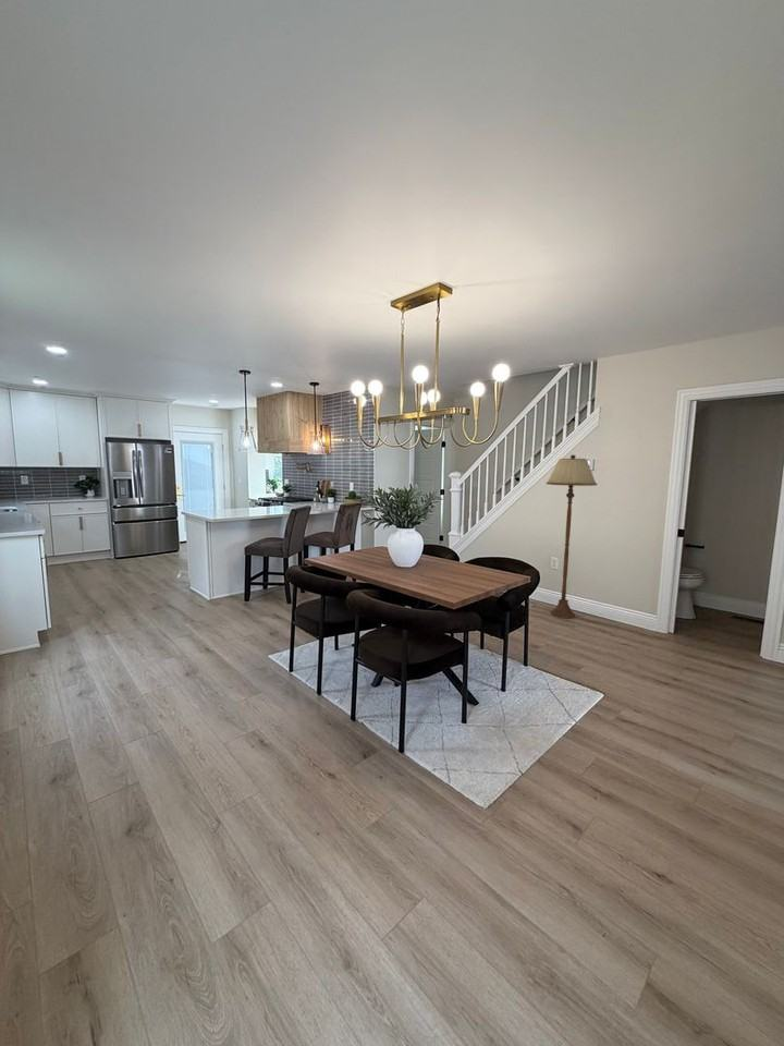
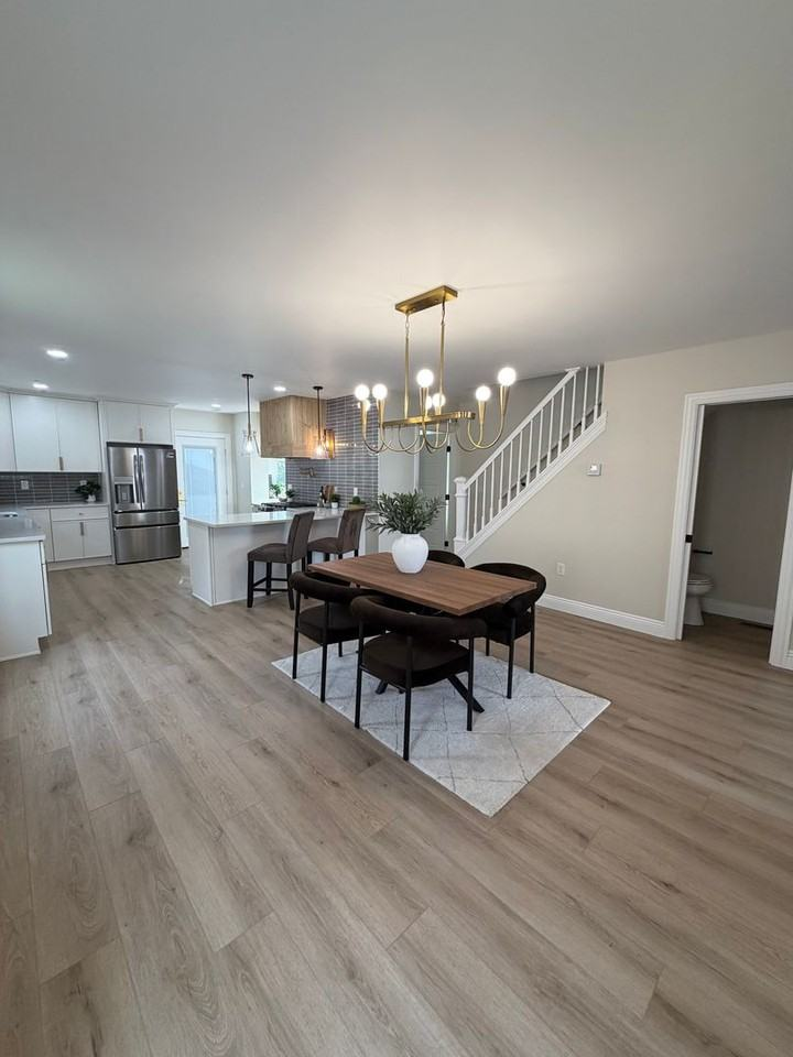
- floor lamp (567, 536)
